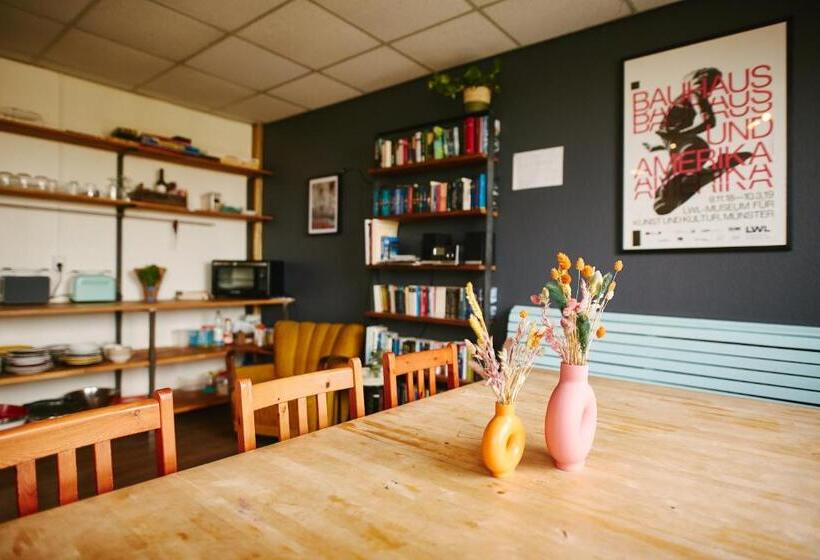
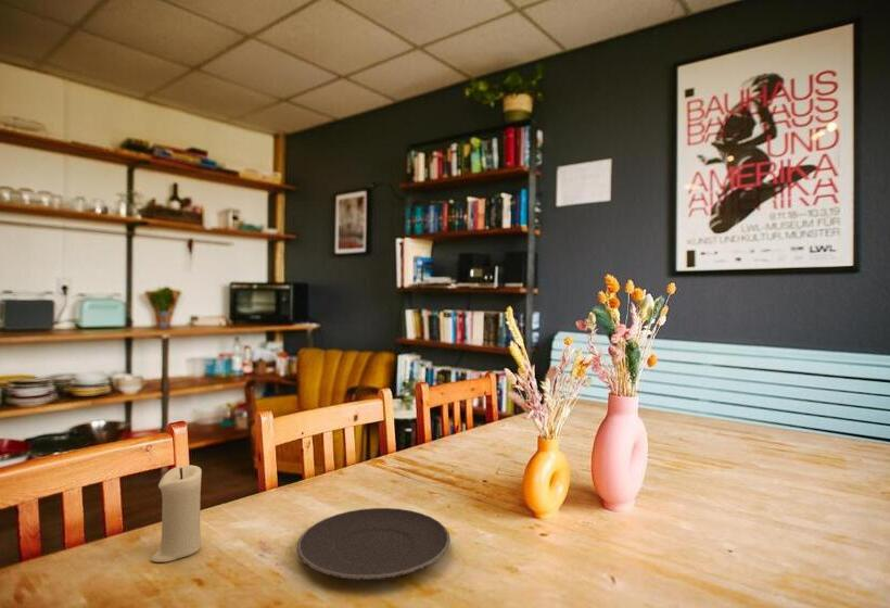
+ plate (374, 543)
+ candle (178, 509)
